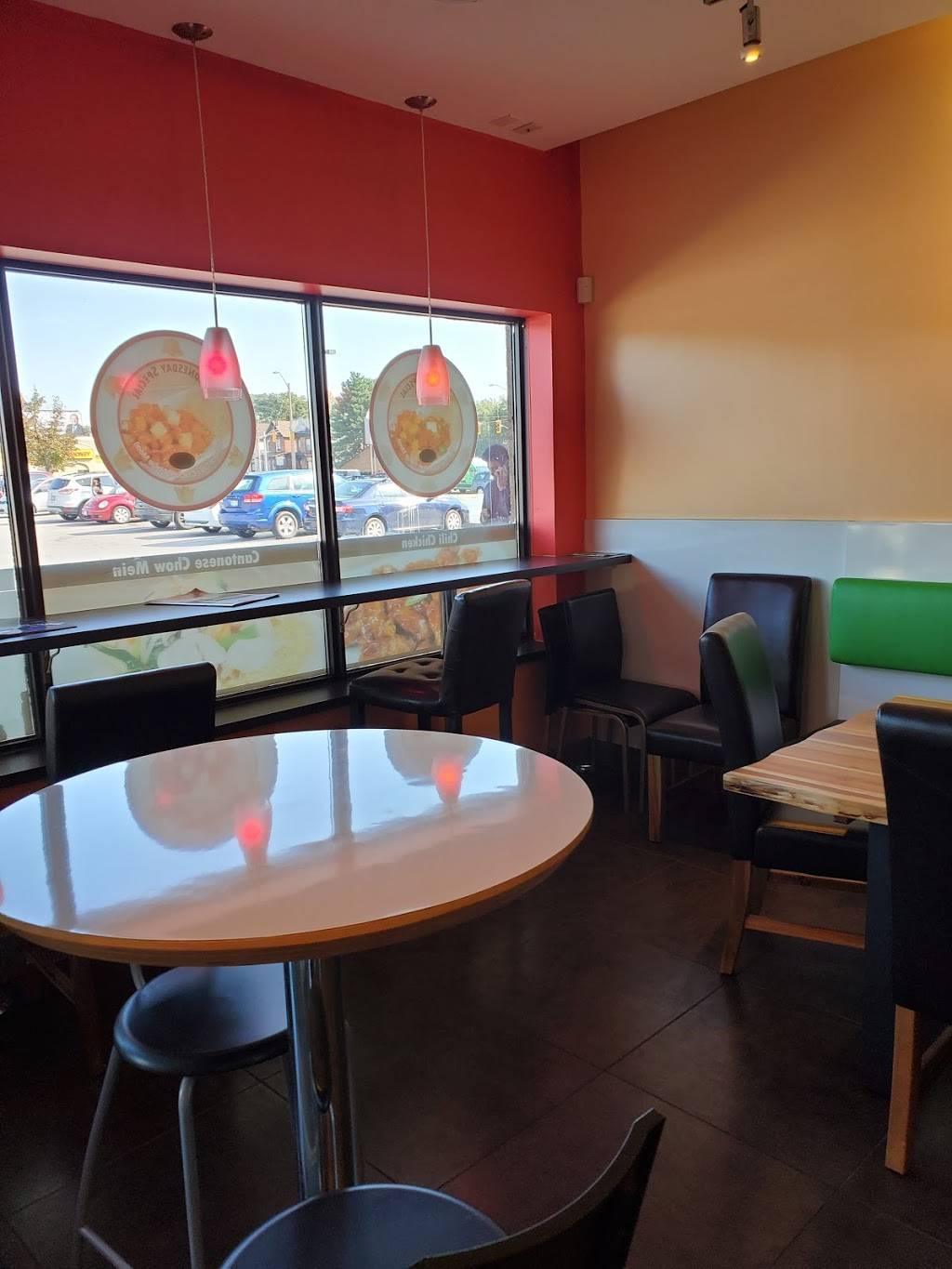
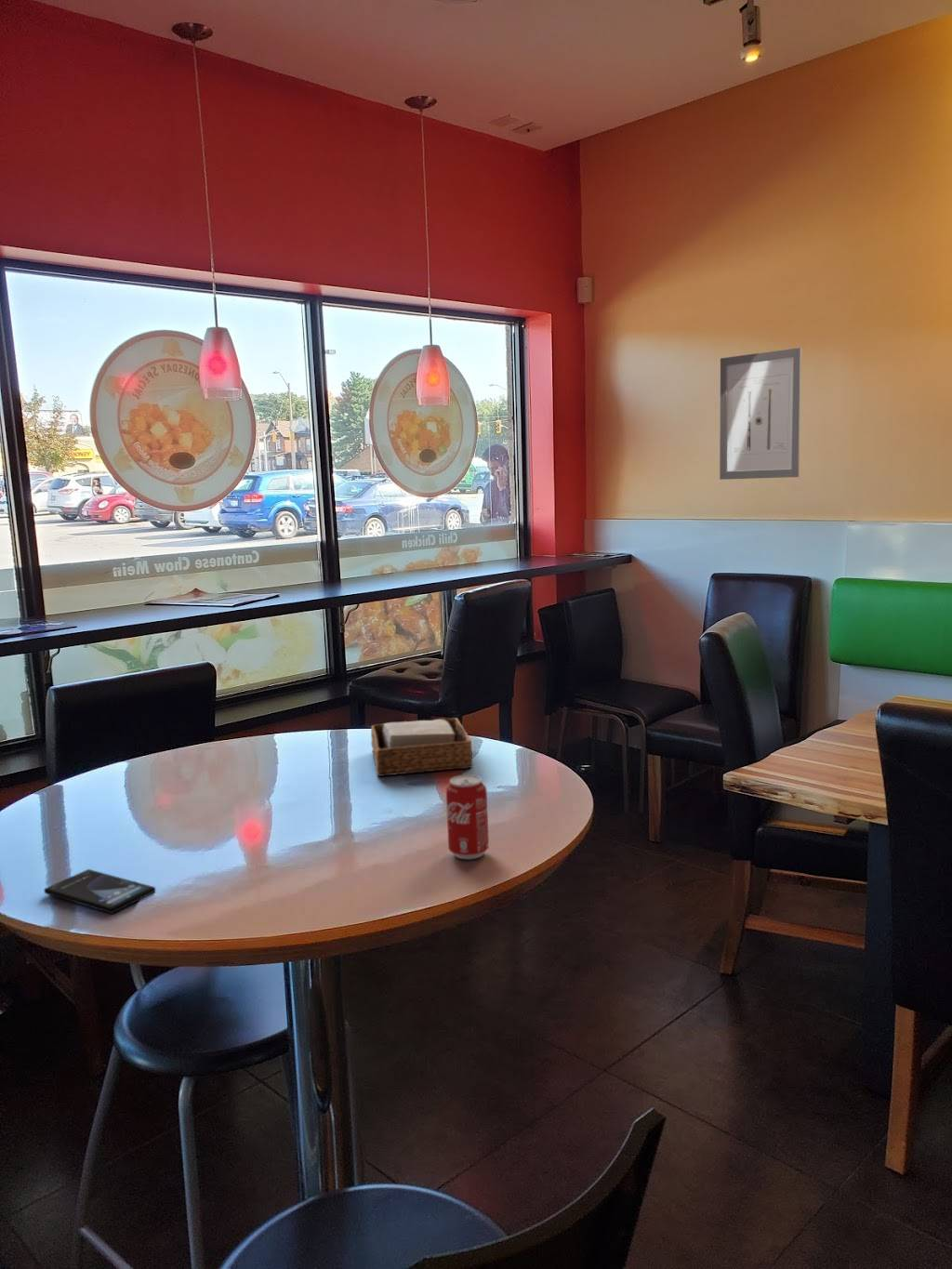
+ napkin holder (419, 742)
+ smartphone (99, 890)
+ beverage can (467, 816)
+ wall art (759, 416)
